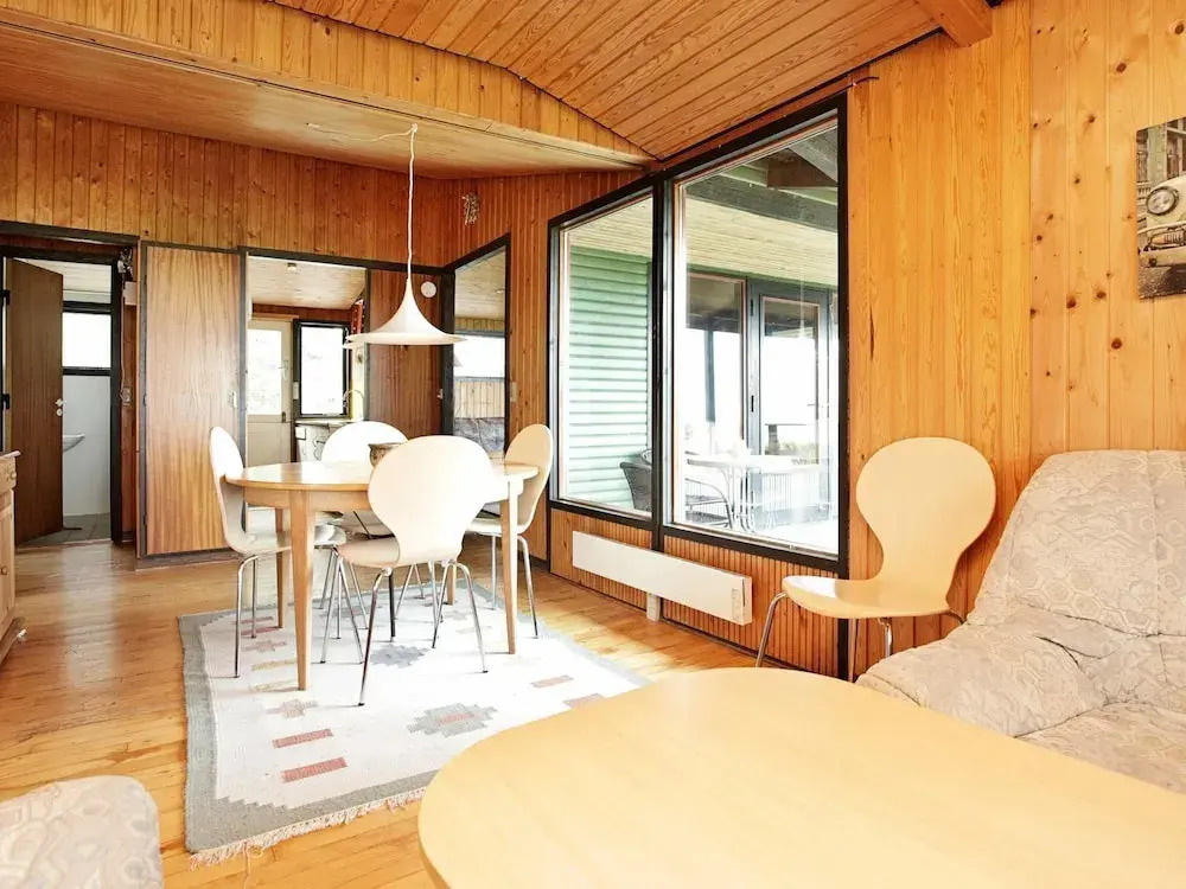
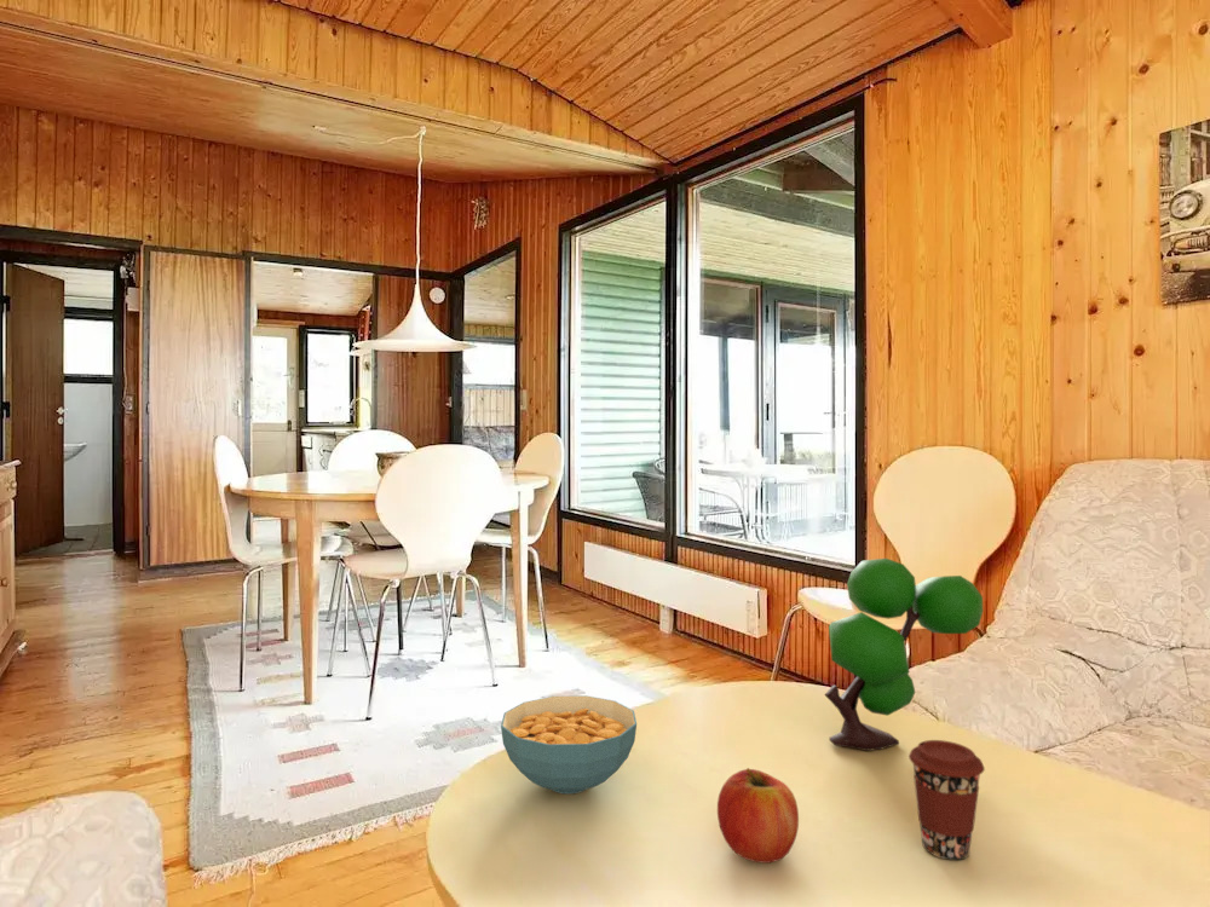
+ plant (900, 648)
+ coffee cup (945, 798)
+ fruit (757, 810)
+ cereal bowl (569, 751)
